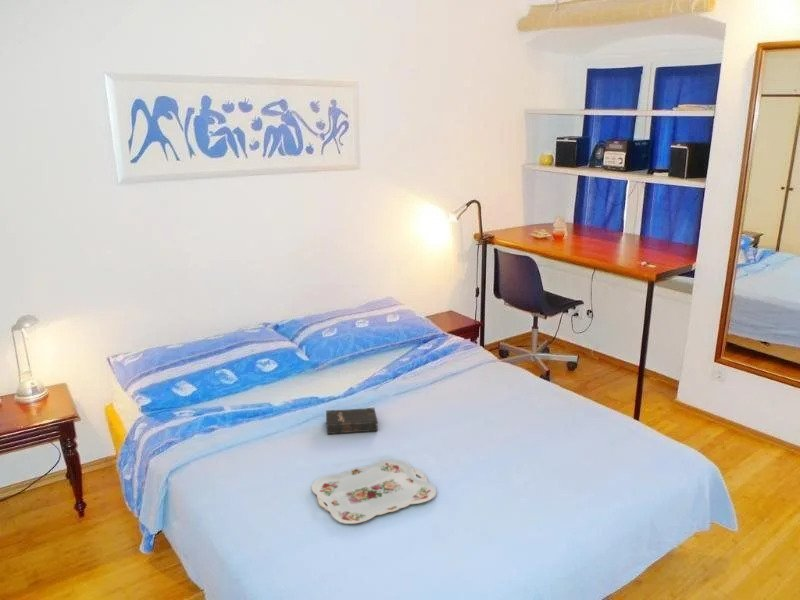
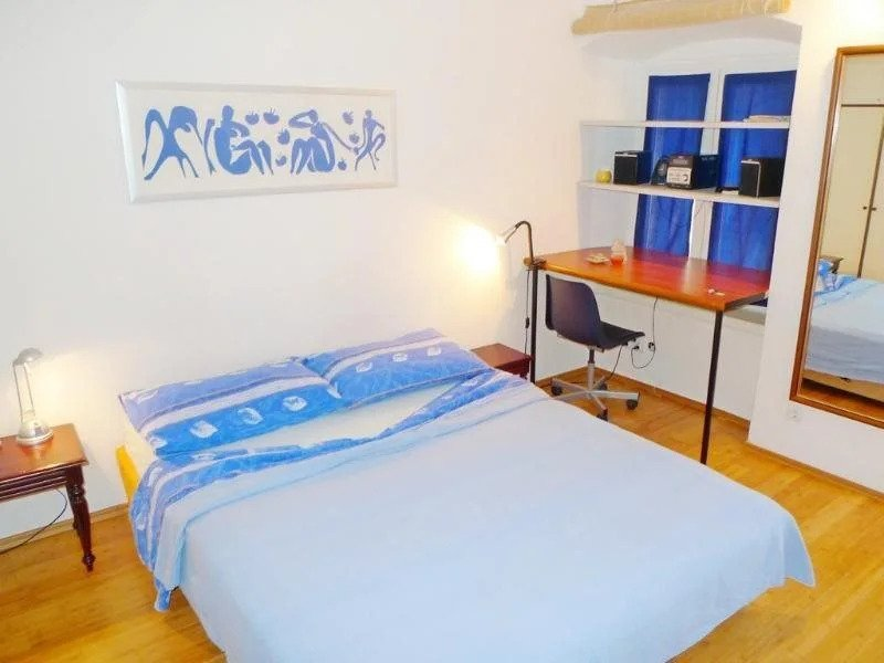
- serving tray (373, 490)
- hardback book (351, 421)
